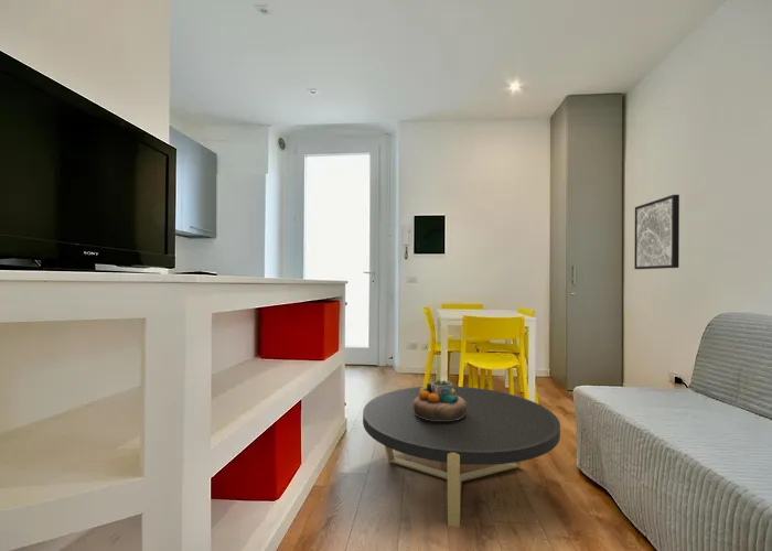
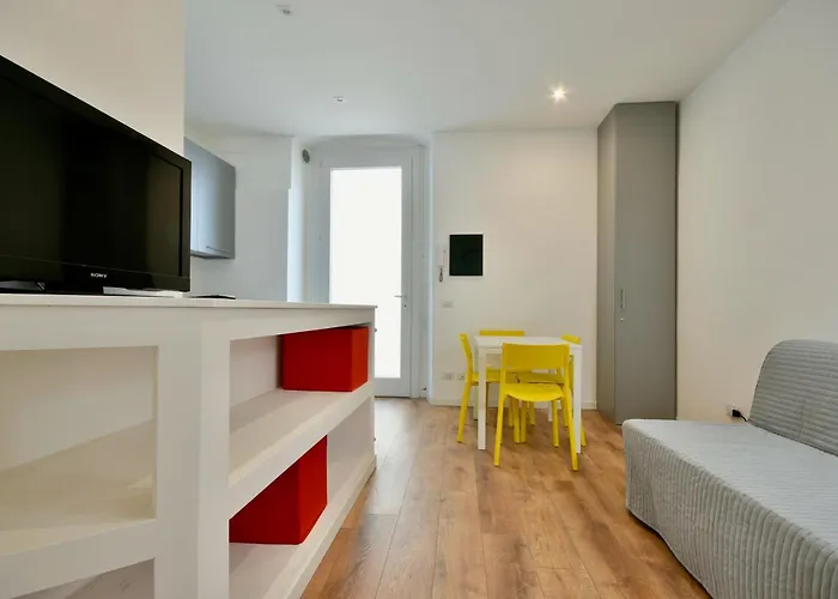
- coffee table (455, 445)
- decorative bowl (439, 396)
- wall art (654, 235)
